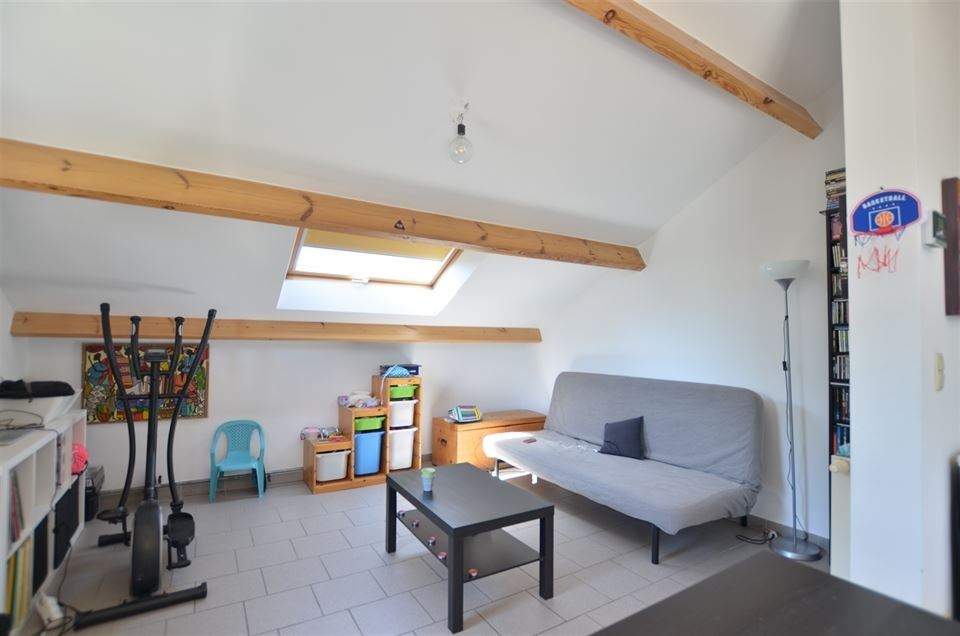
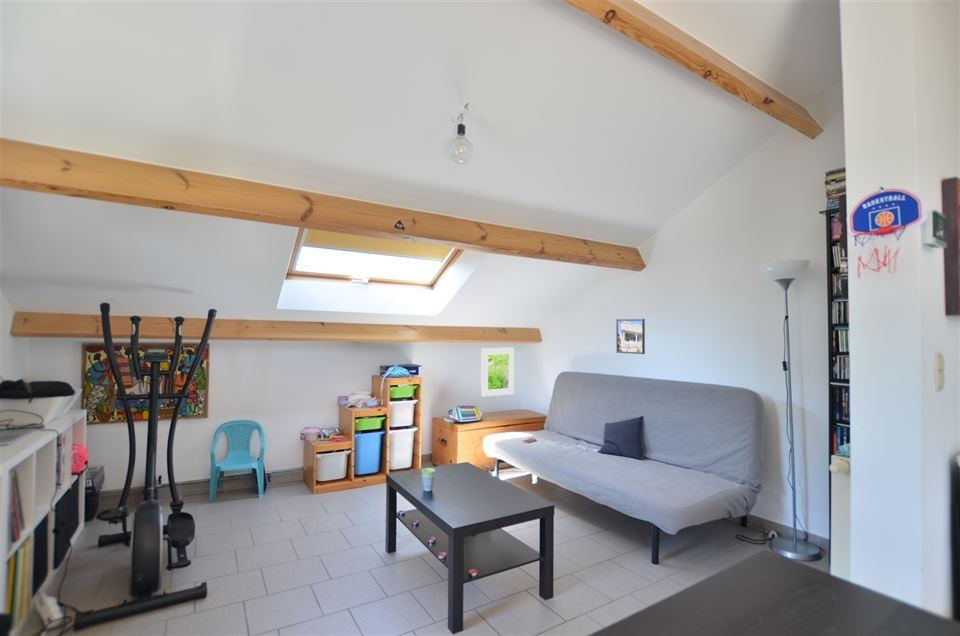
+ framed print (630, 336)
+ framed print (498, 371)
